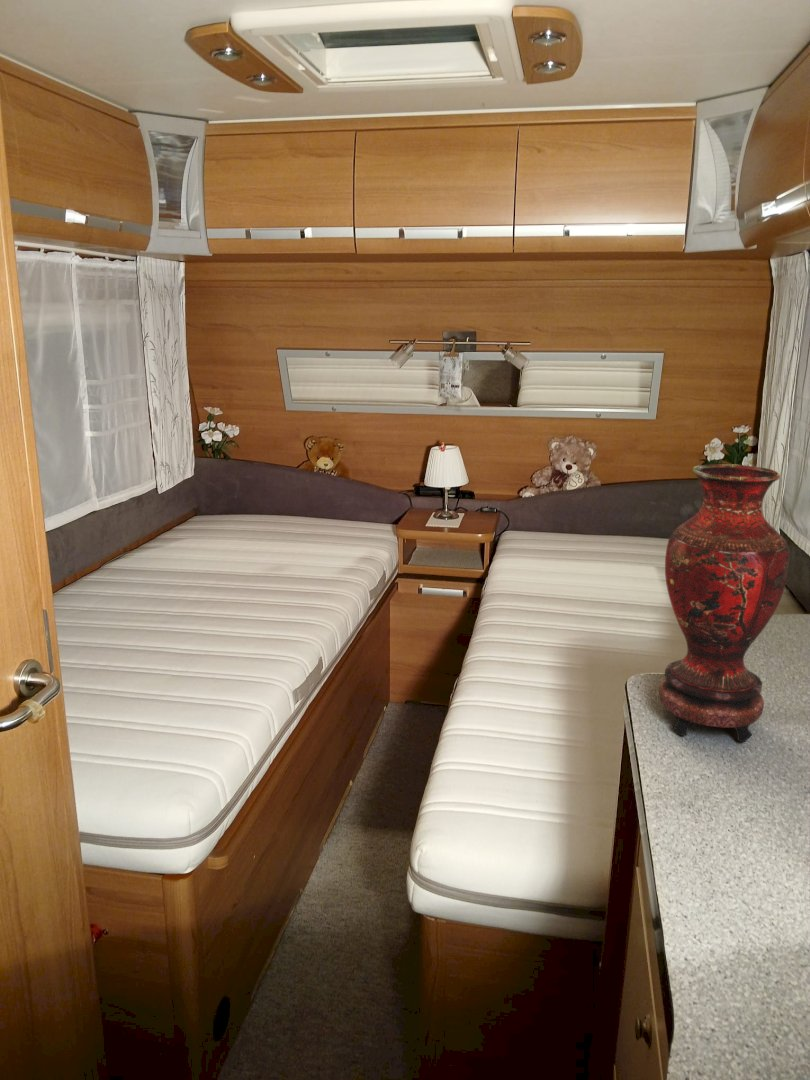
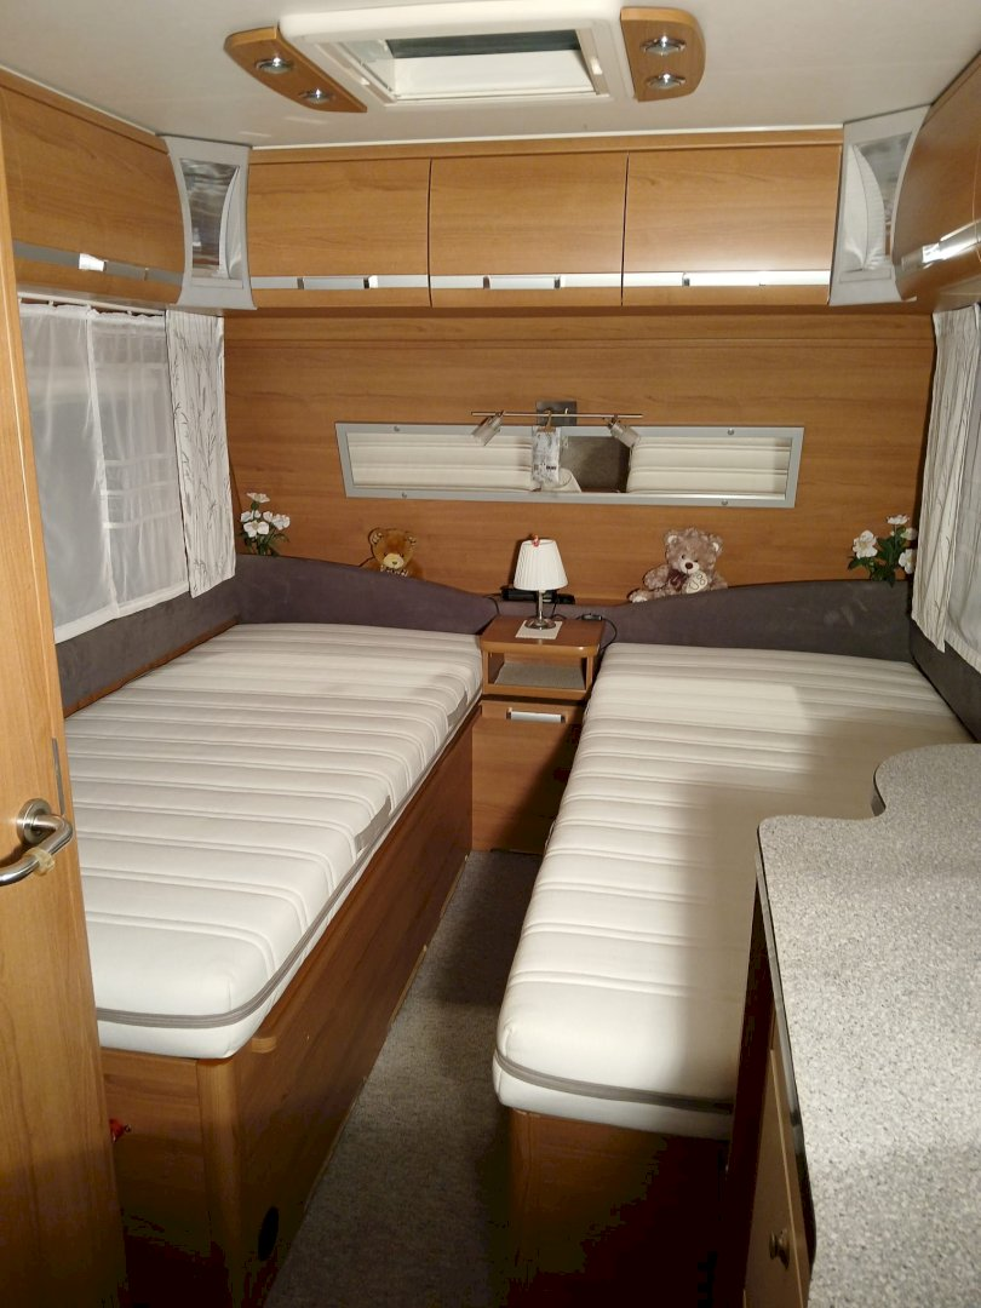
- vase (721, 602)
